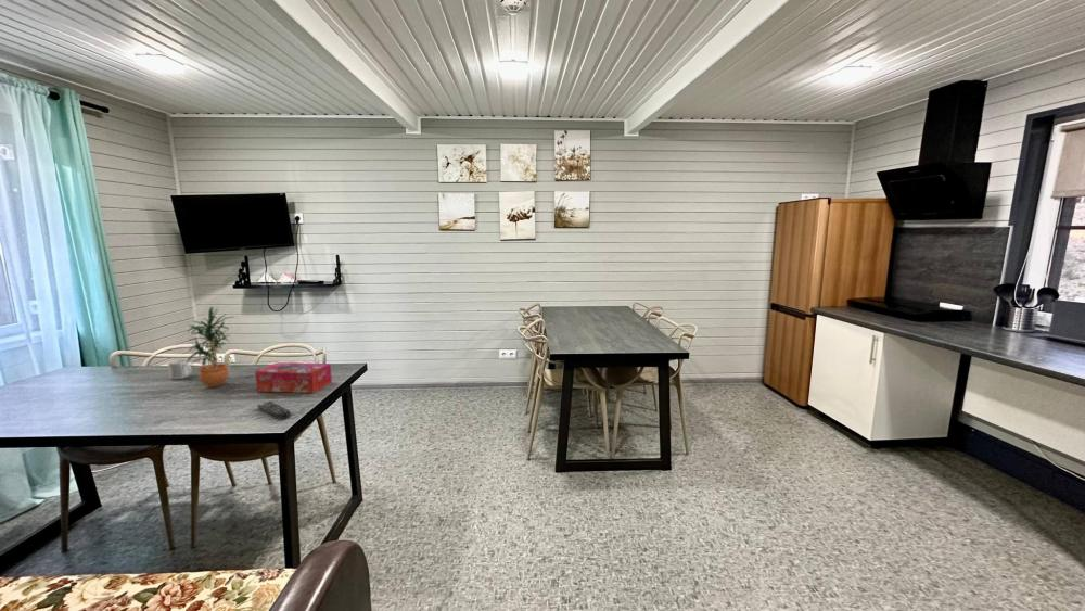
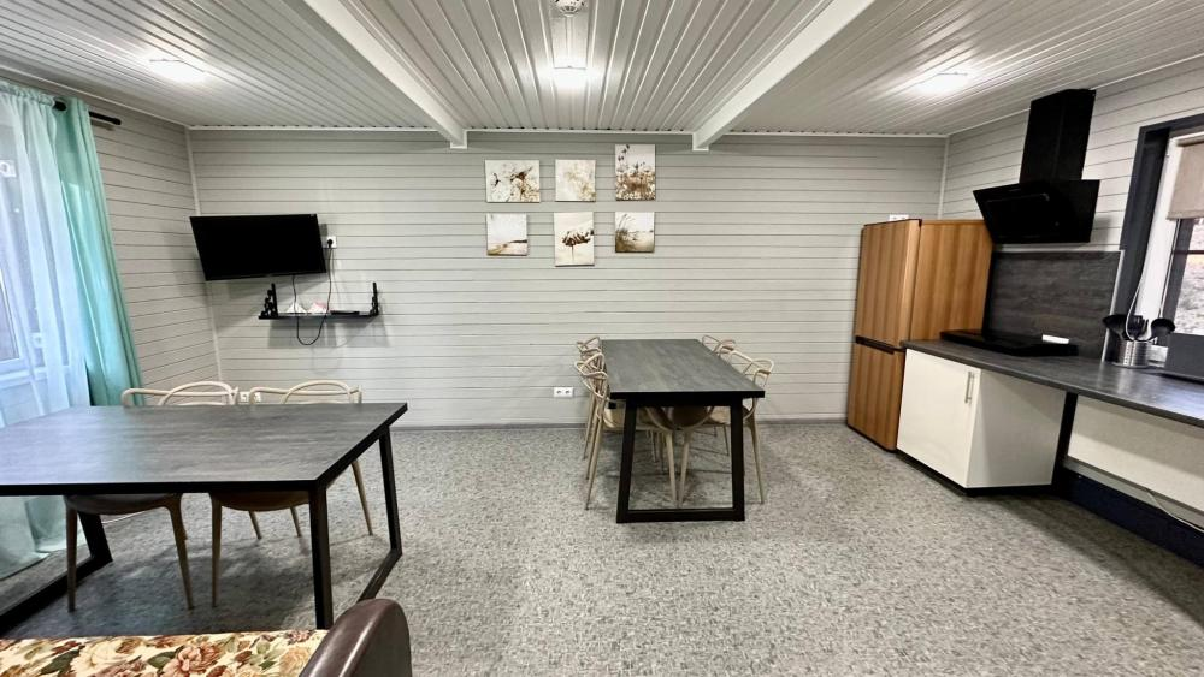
- mug (181, 369)
- potted plant (212, 347)
- remote control (273, 409)
- tissue box (294, 377)
